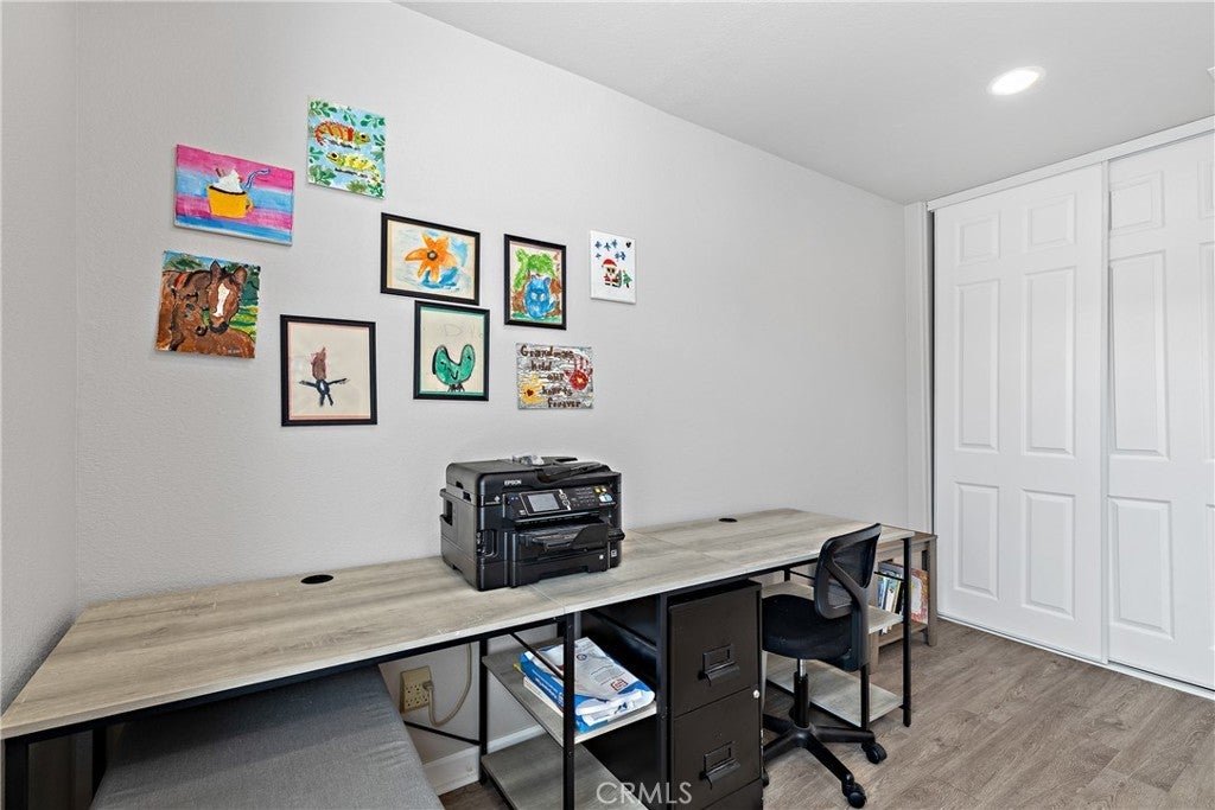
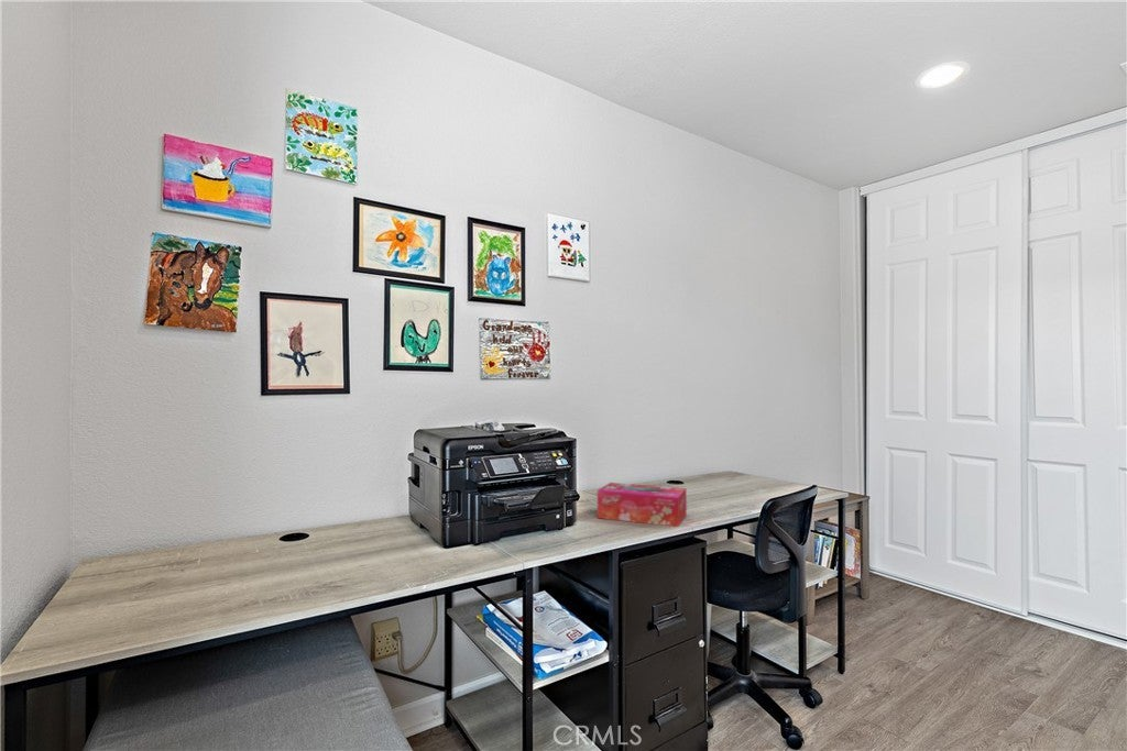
+ tissue box (642, 502)
